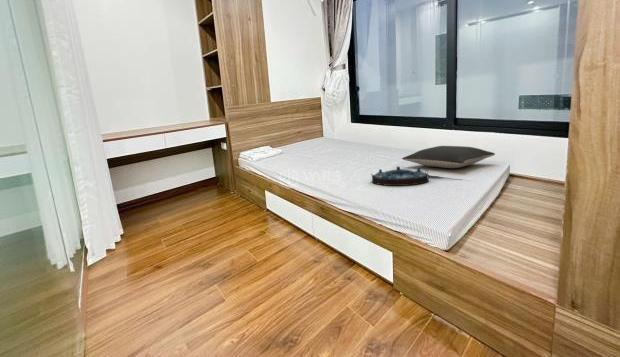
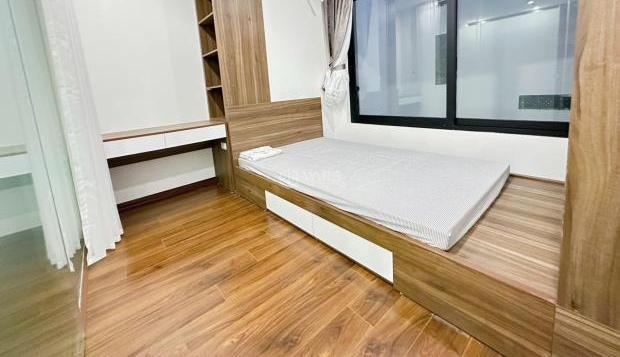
- pillow (447, 156)
- serving tray (399, 174)
